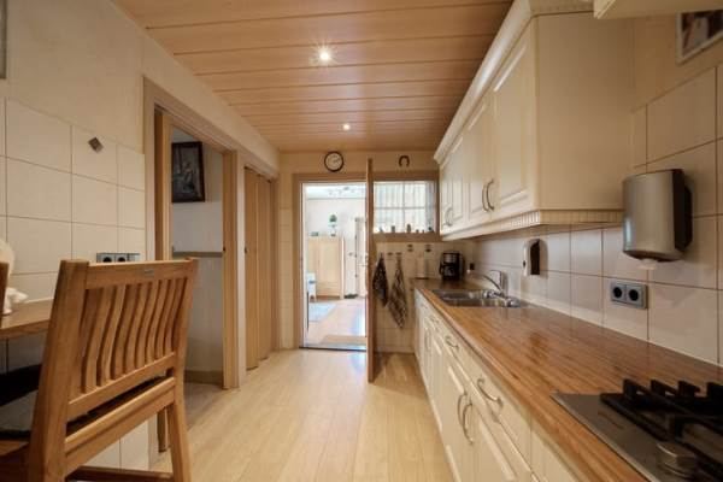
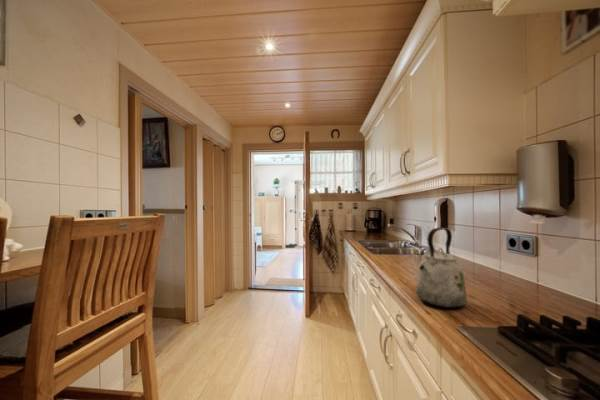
+ kettle (436, 266)
